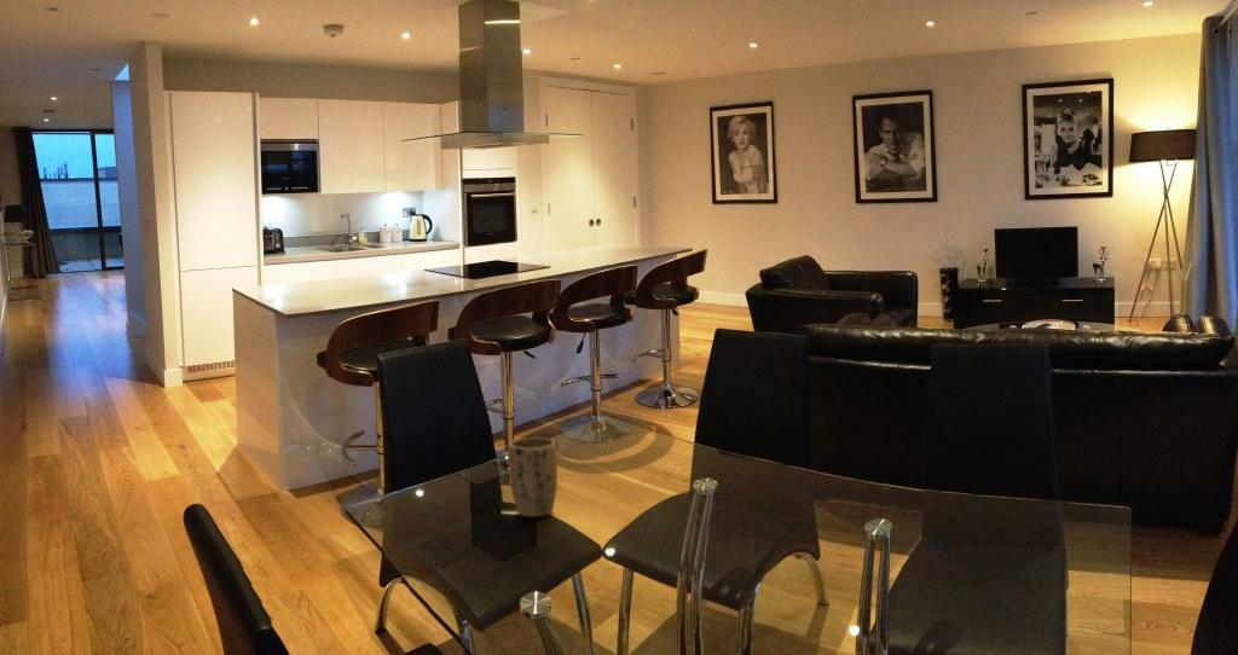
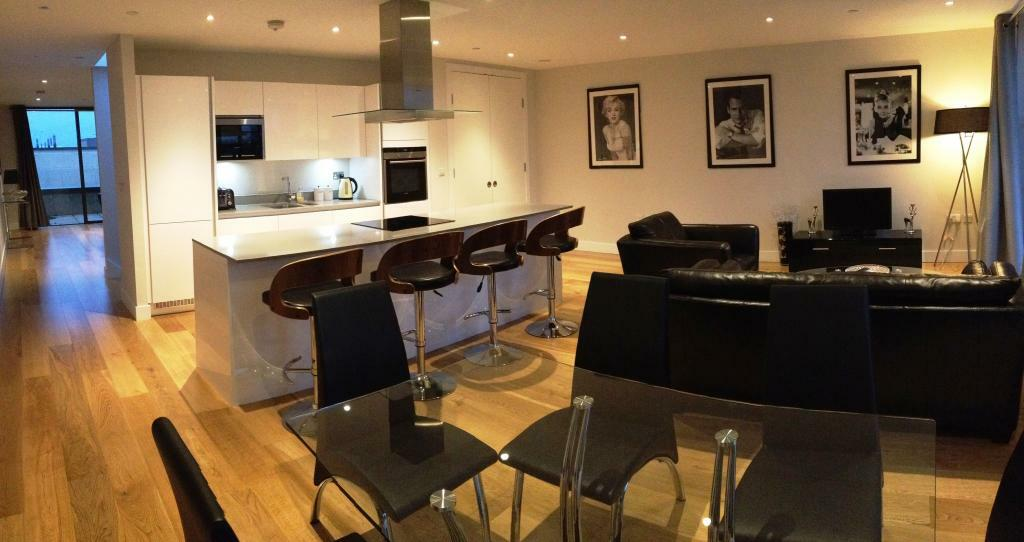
- plant pot (533, 477)
